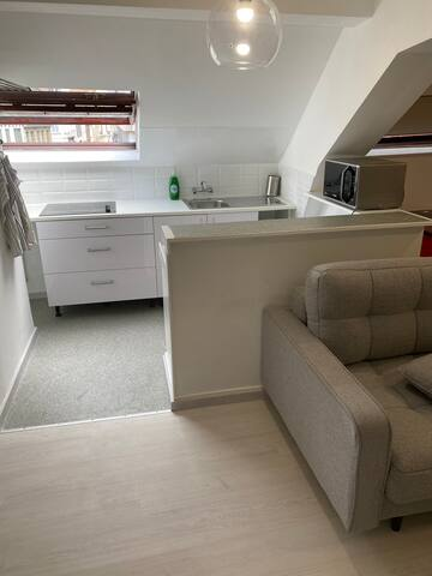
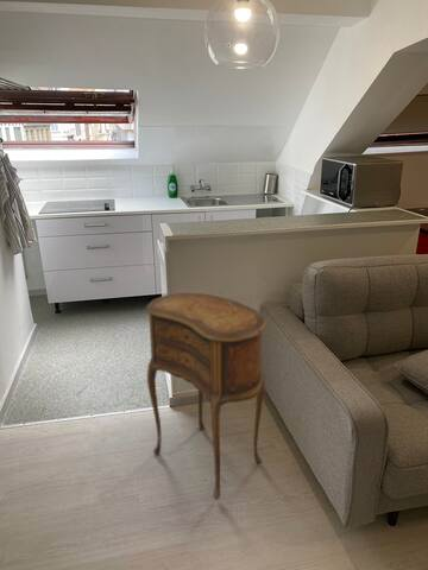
+ side table (208, 387)
